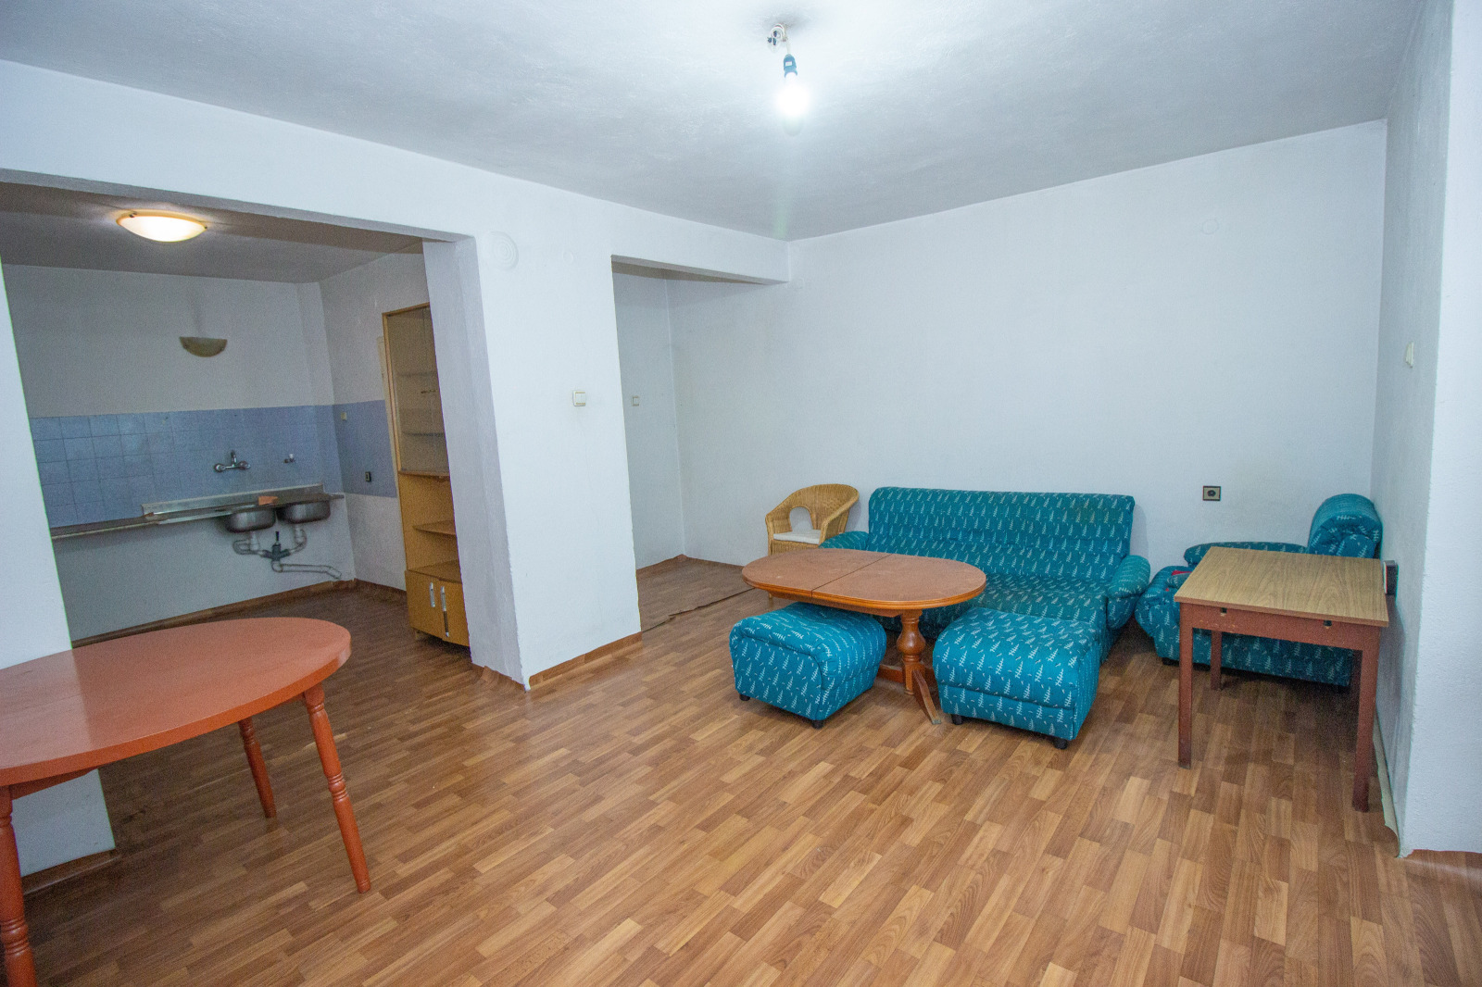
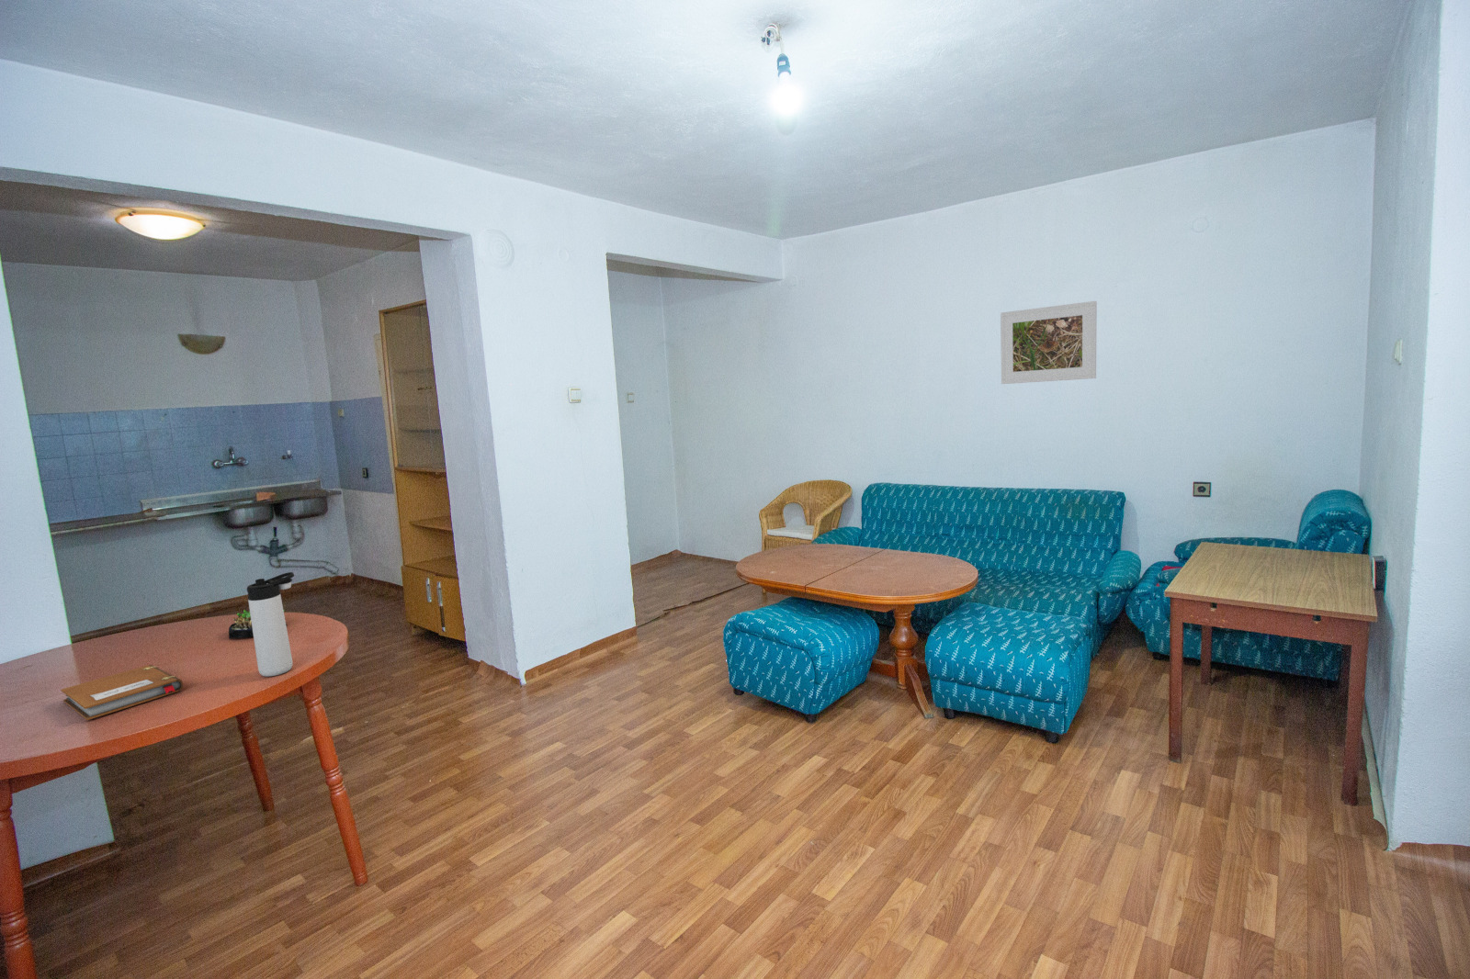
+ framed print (1046, 344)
+ notebook (124, 689)
+ thermos bottle (277, 624)
+ succulent plant (250, 621)
